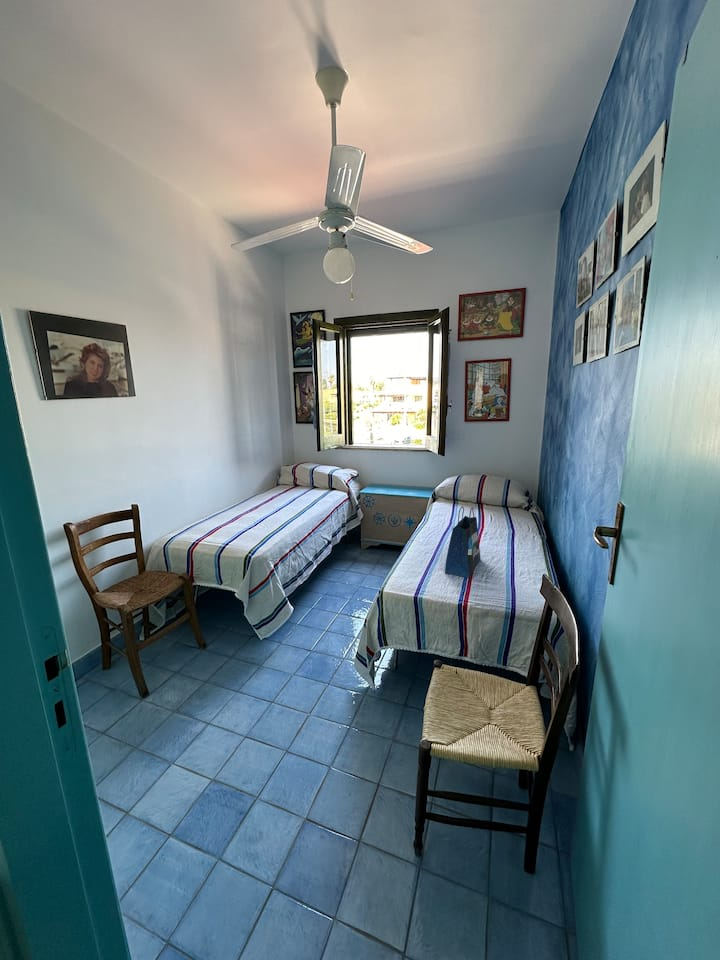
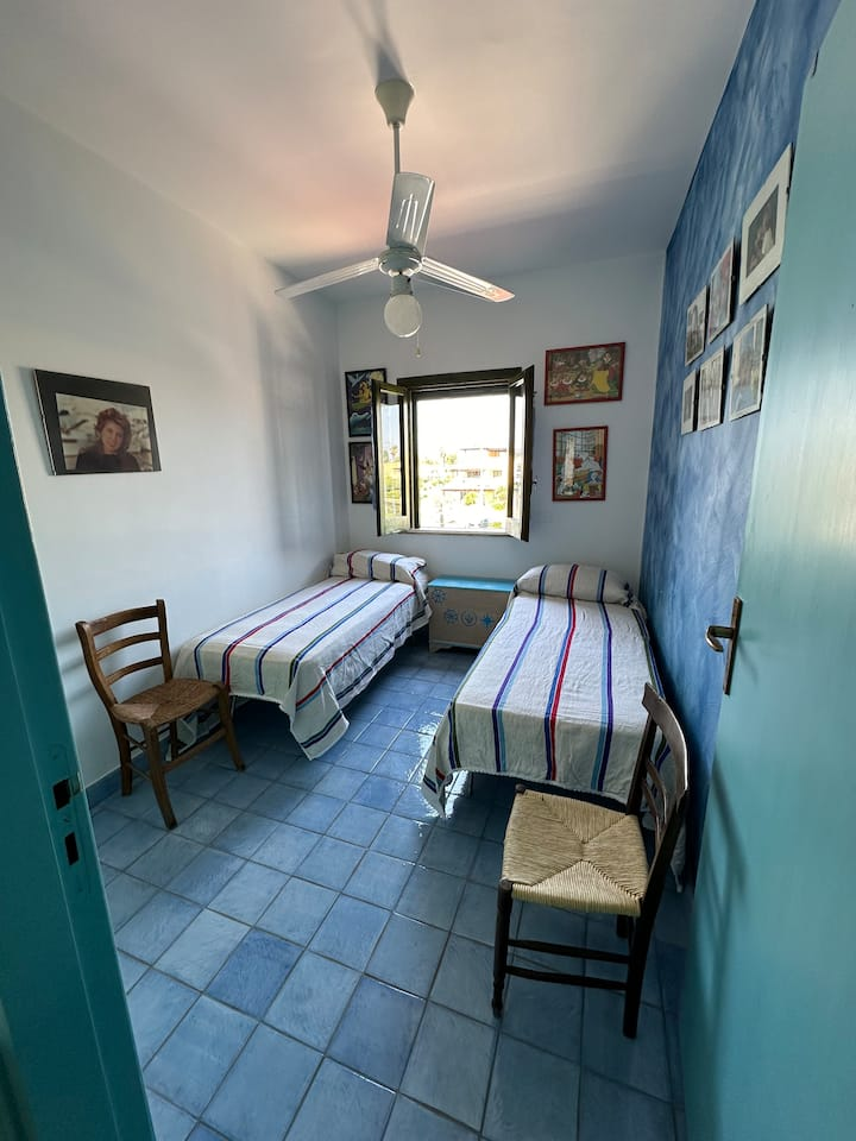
- tote bag (464, 537)
